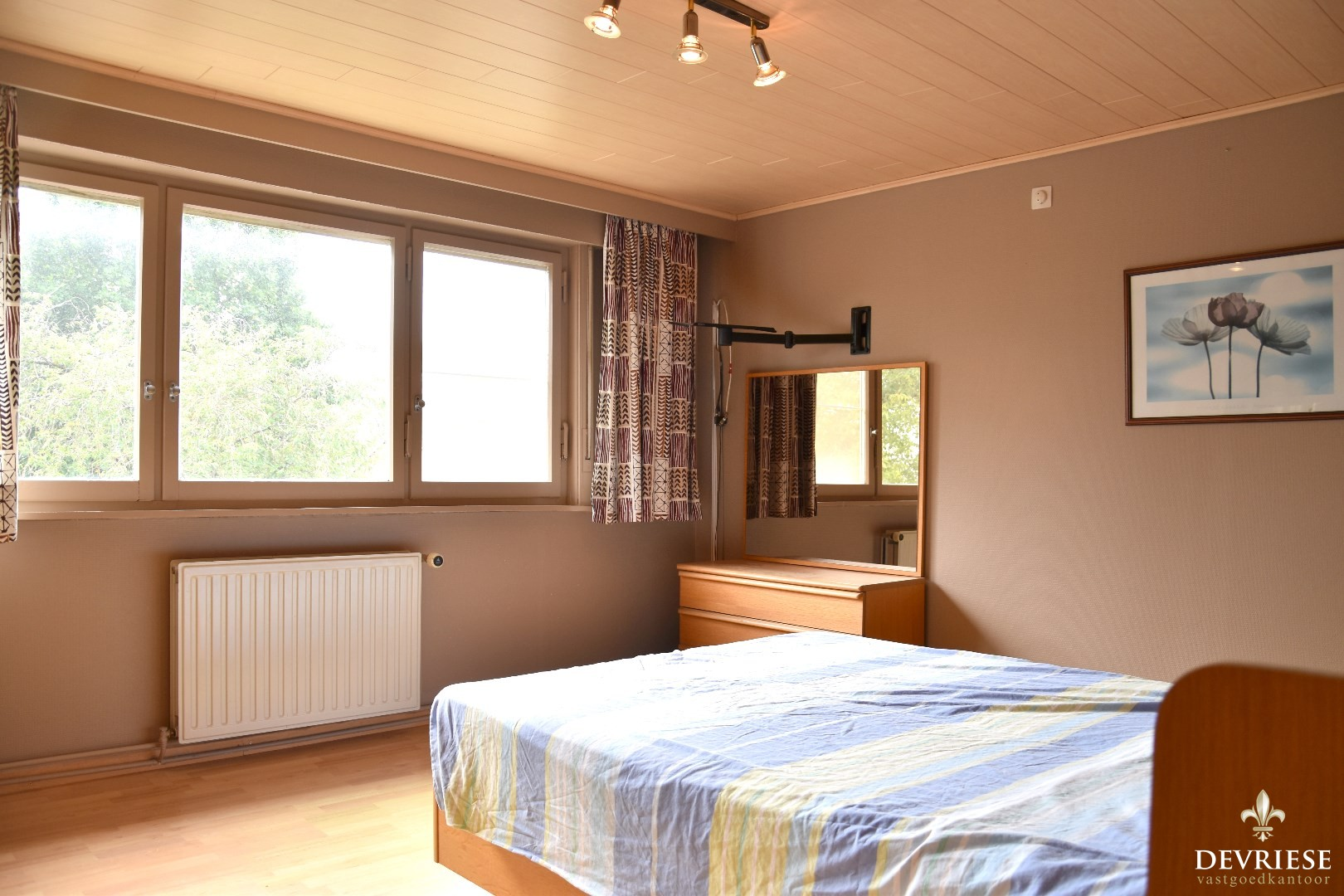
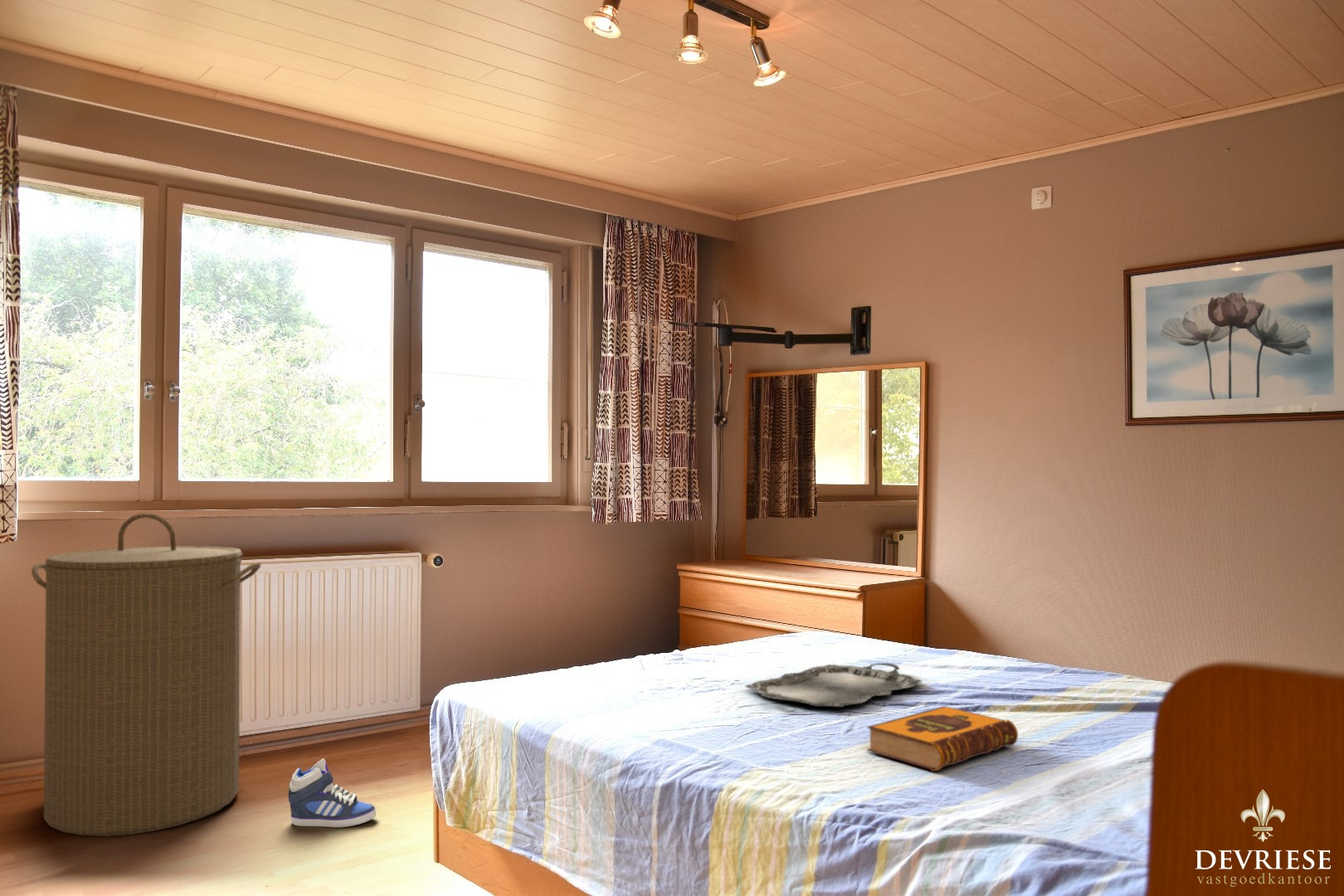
+ laundry hamper (147, 658)
+ sneaker (332, 791)
+ serving tray (835, 684)
+ hardback book (943, 737)
